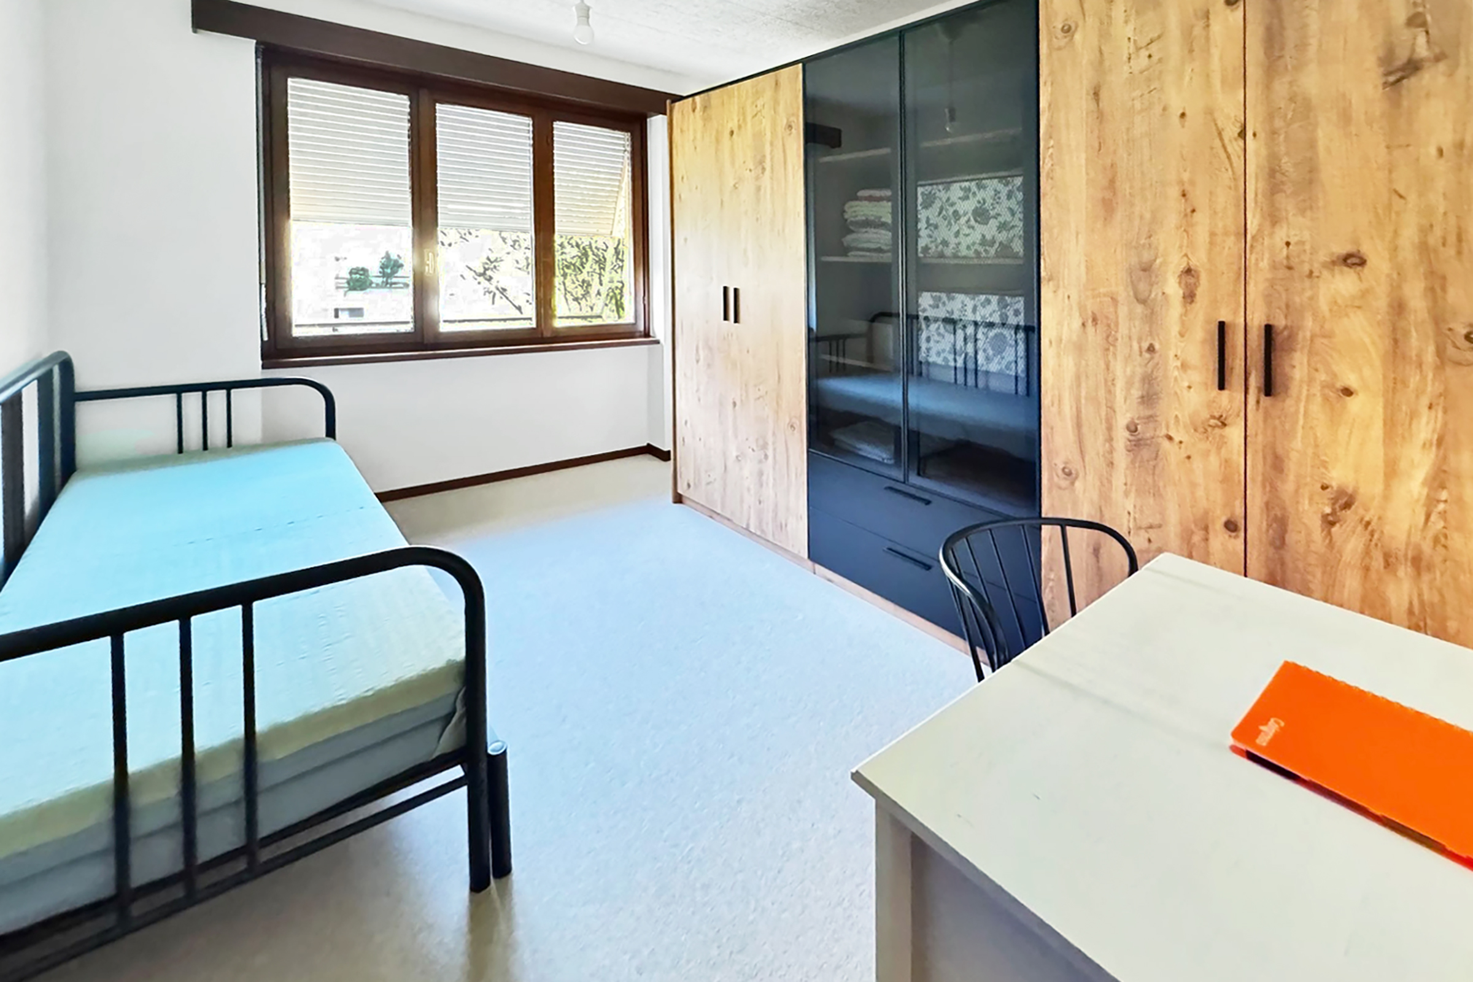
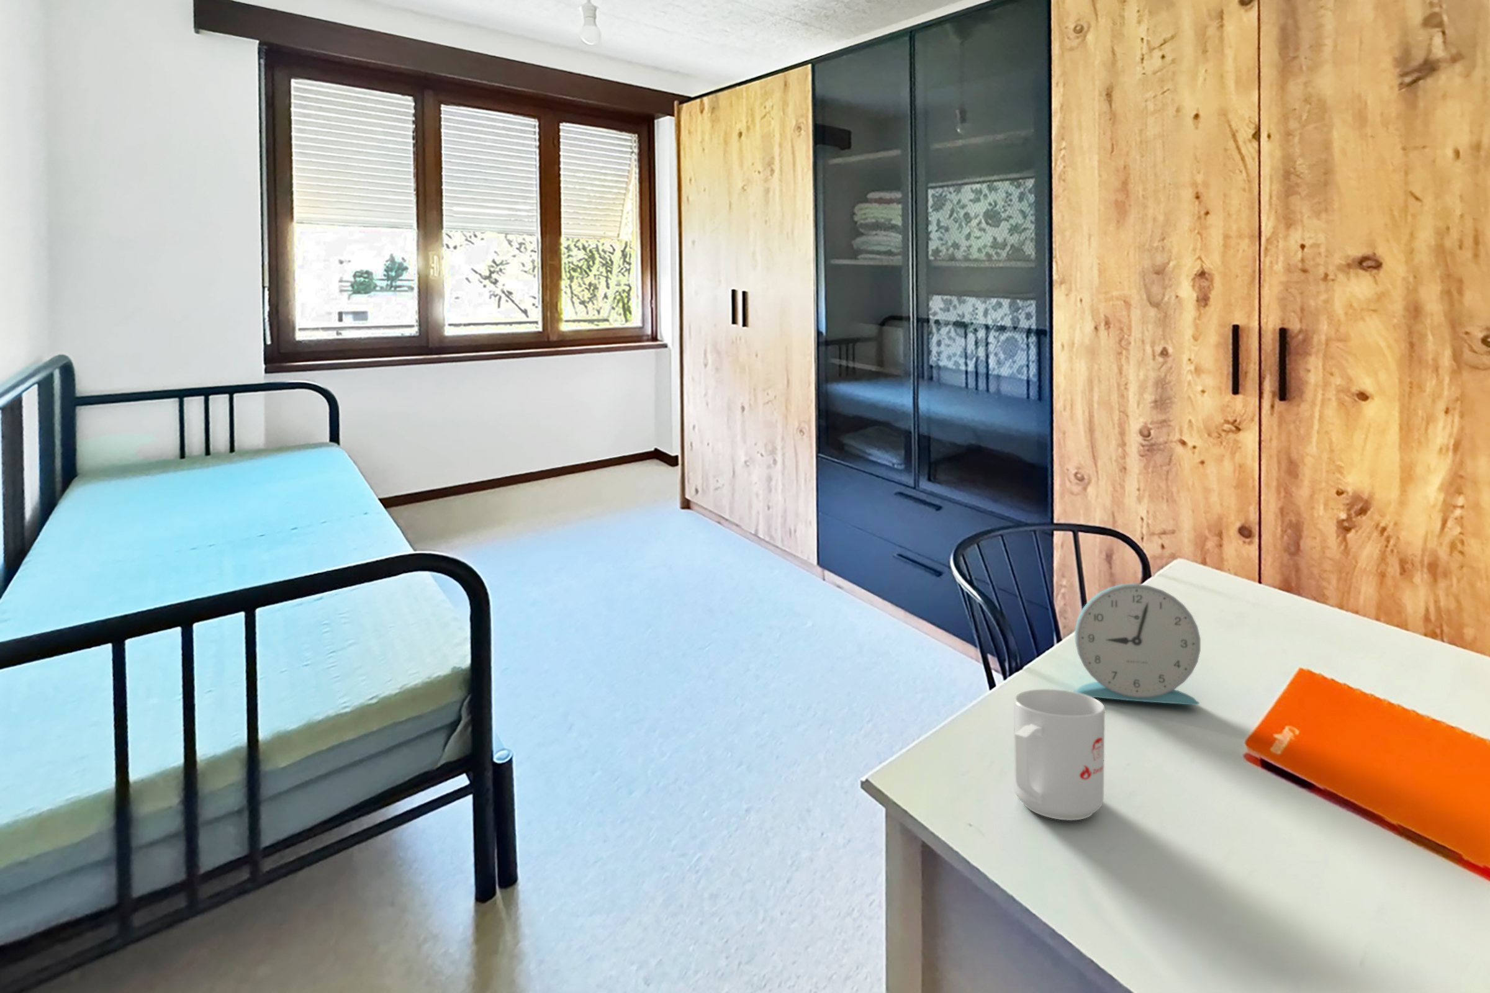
+ alarm clock (1133, 637)
+ mug (1051, 757)
